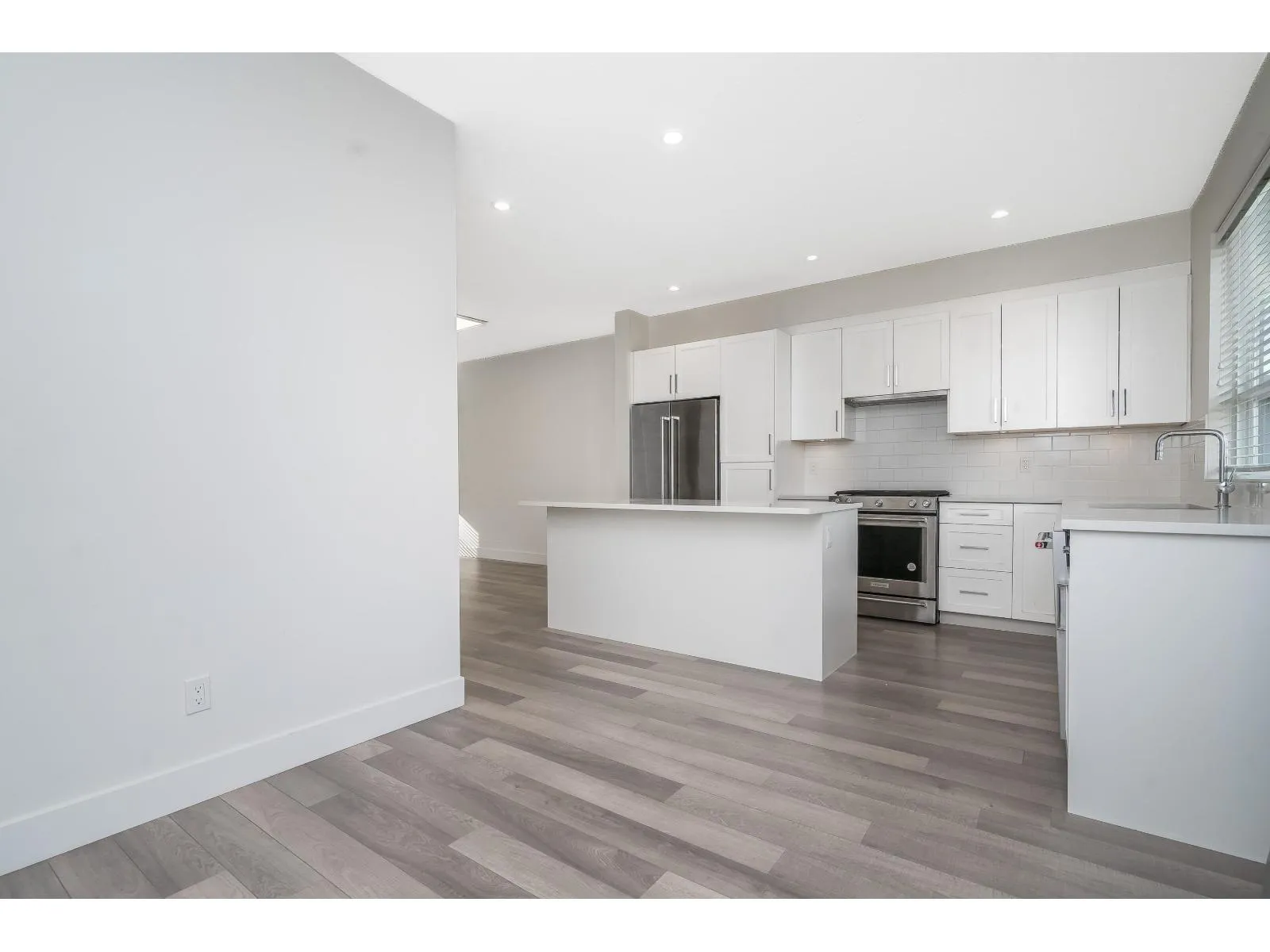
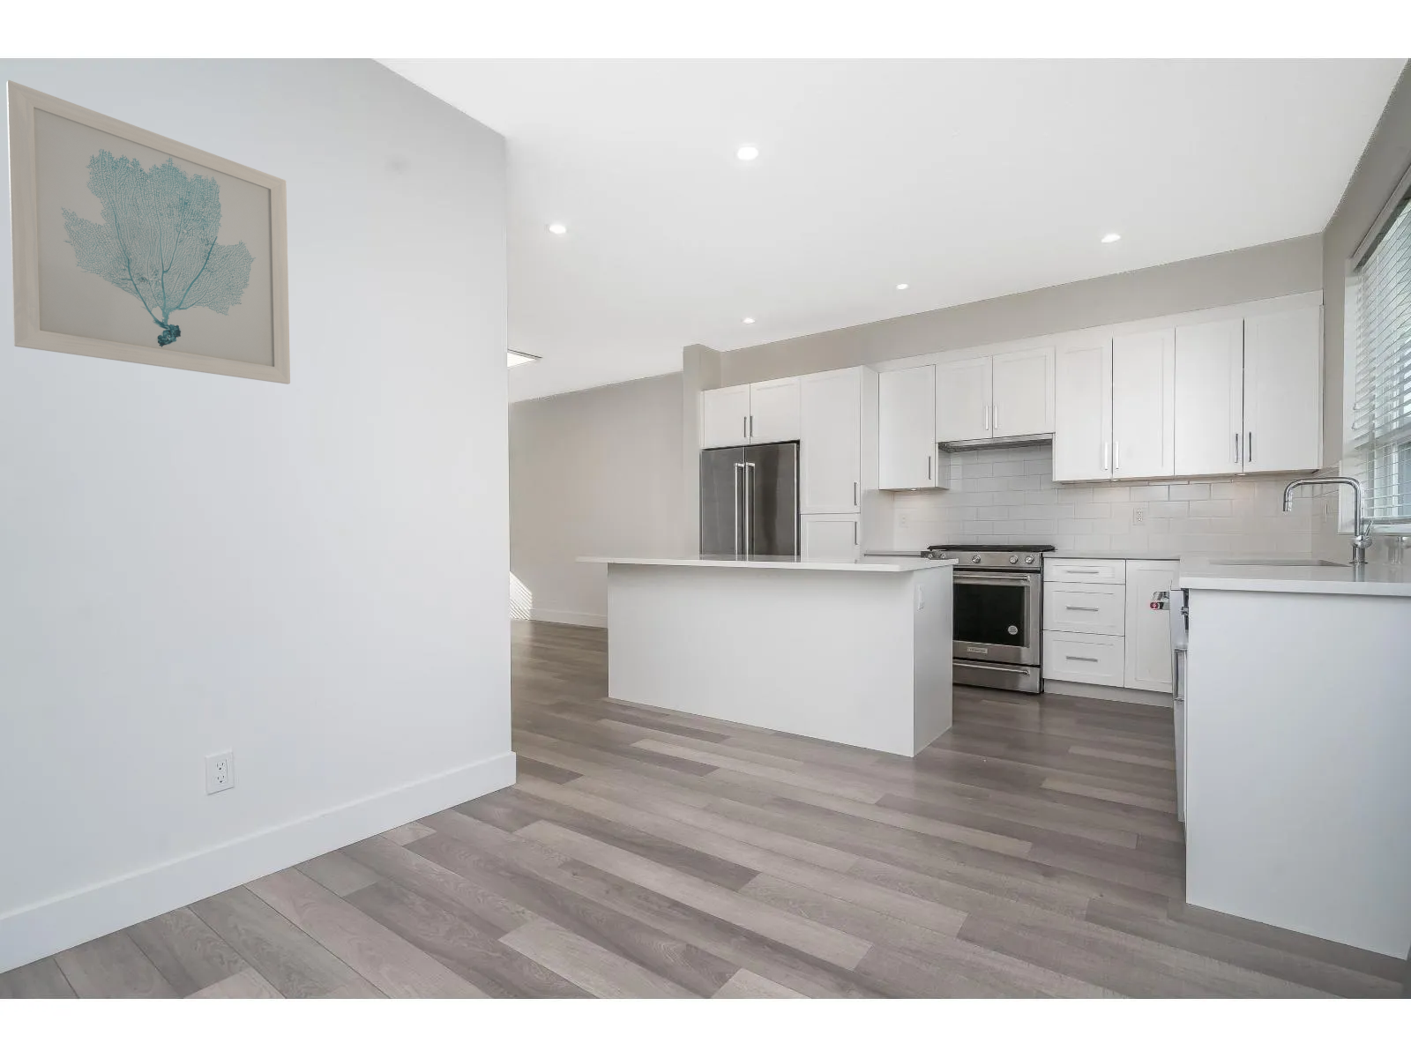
+ wall art (167, 252)
